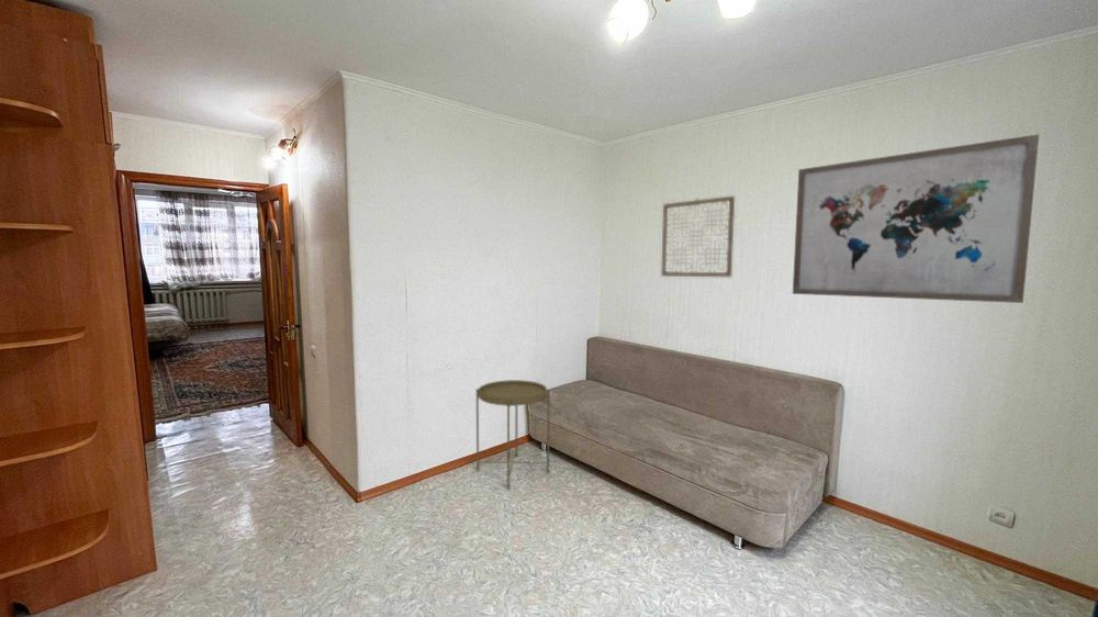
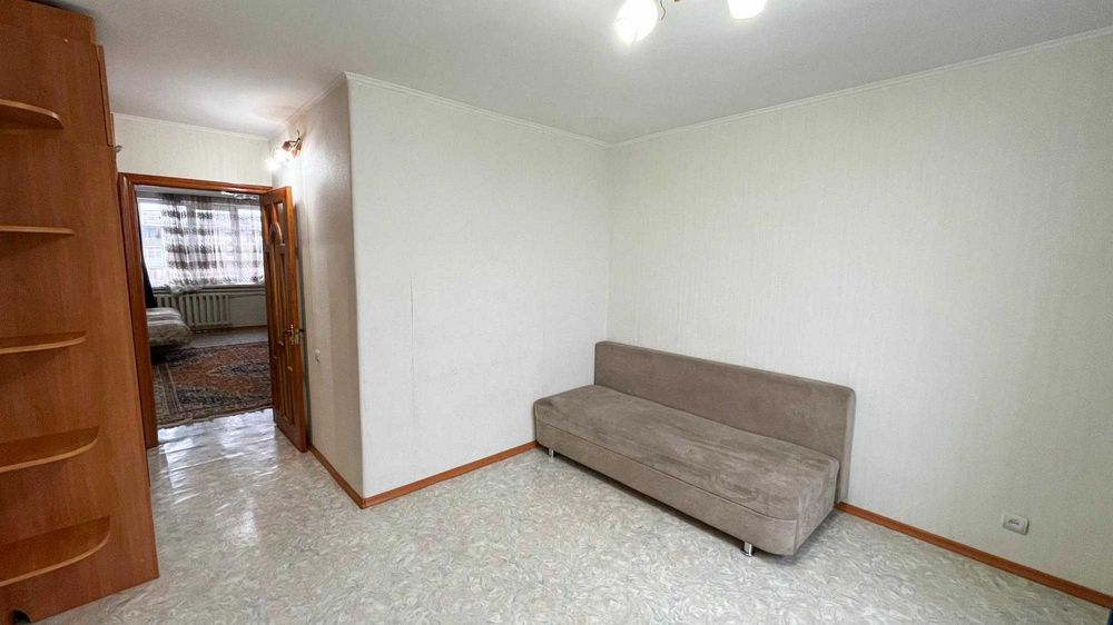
- wall art (896, 226)
- wall art (695, 236)
- side table (515, 429)
